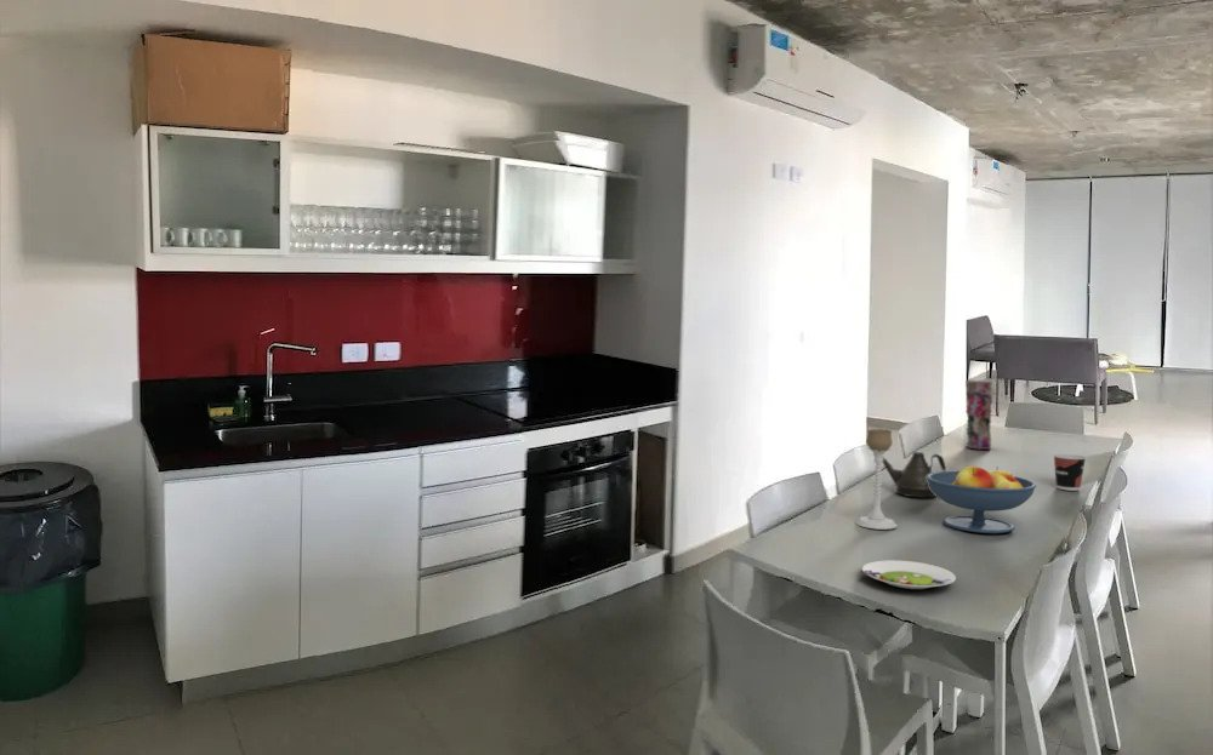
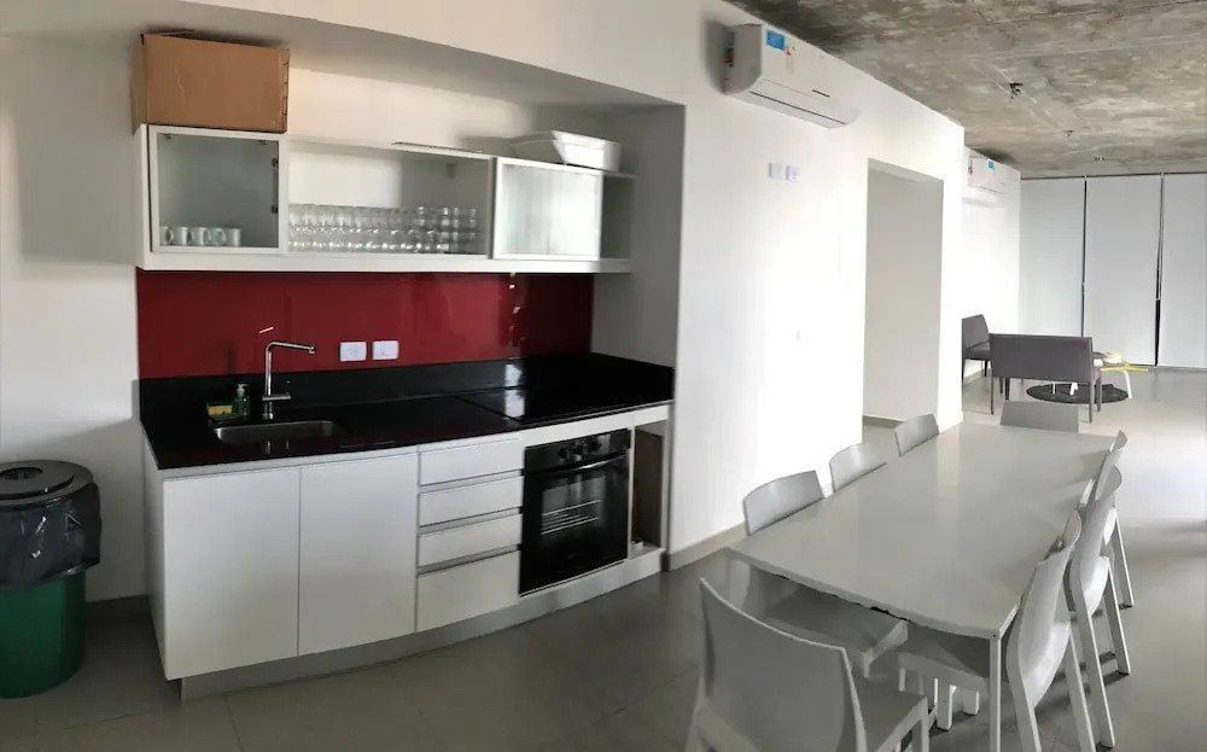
- candle holder (877, 477)
- fruit bowl (979, 494)
- vase (978, 413)
- teapot (909, 471)
- salad plate (907, 574)
- cup (1069, 471)
